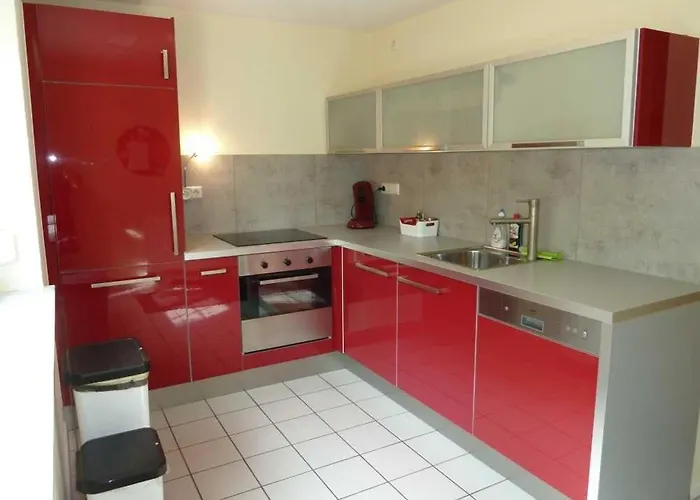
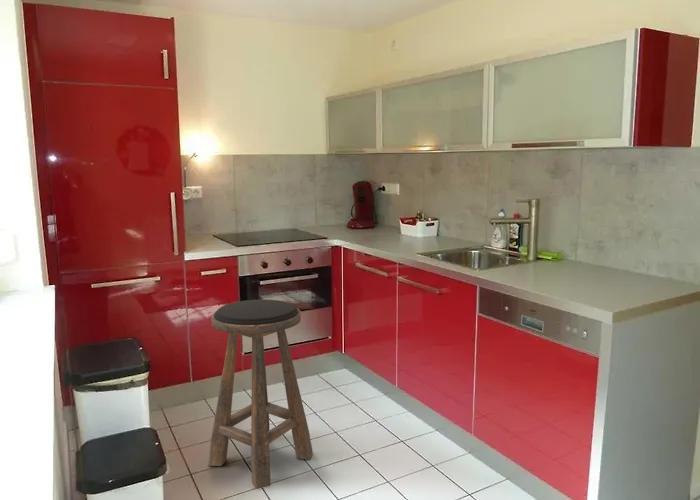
+ stool (259, 385)
